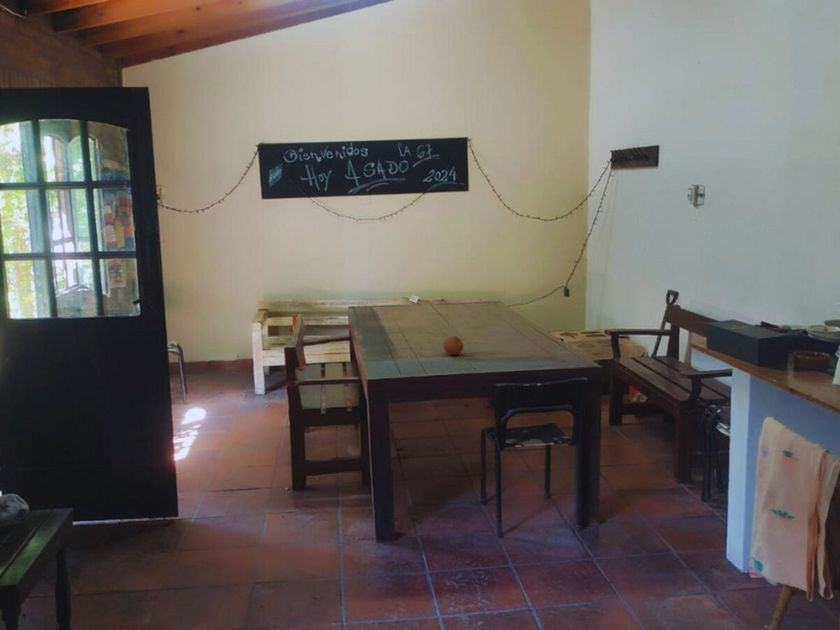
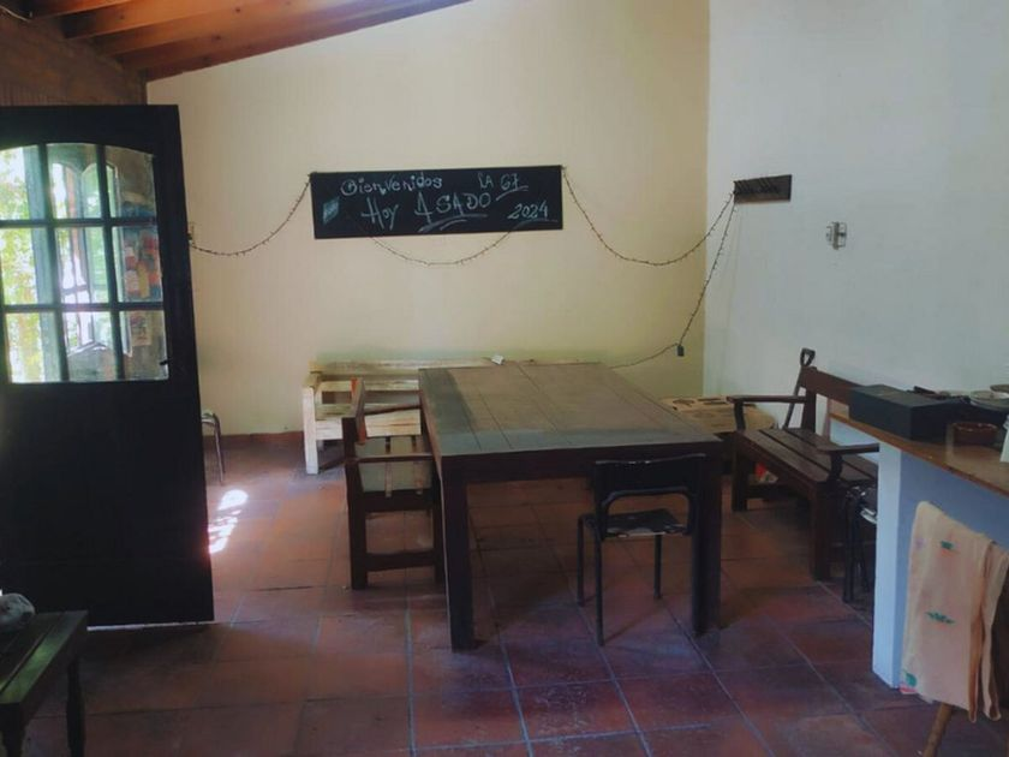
- fruit (453, 345)
